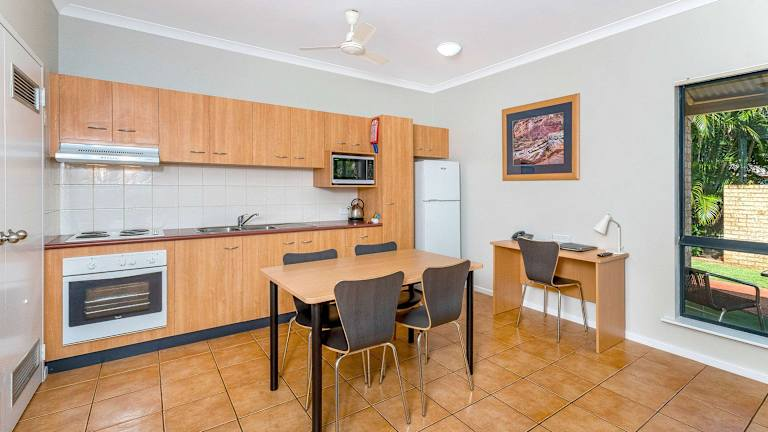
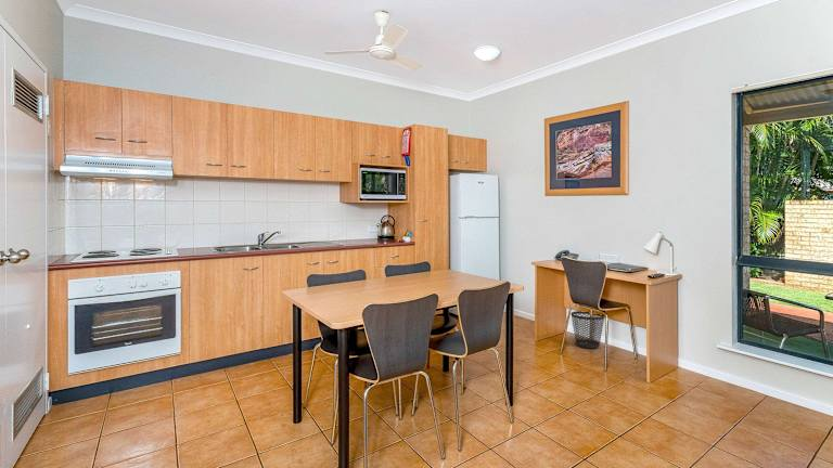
+ wastebasket (587, 329)
